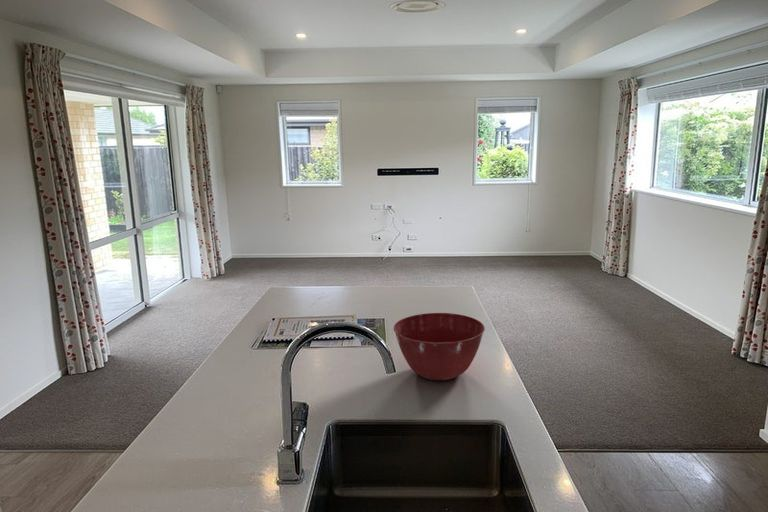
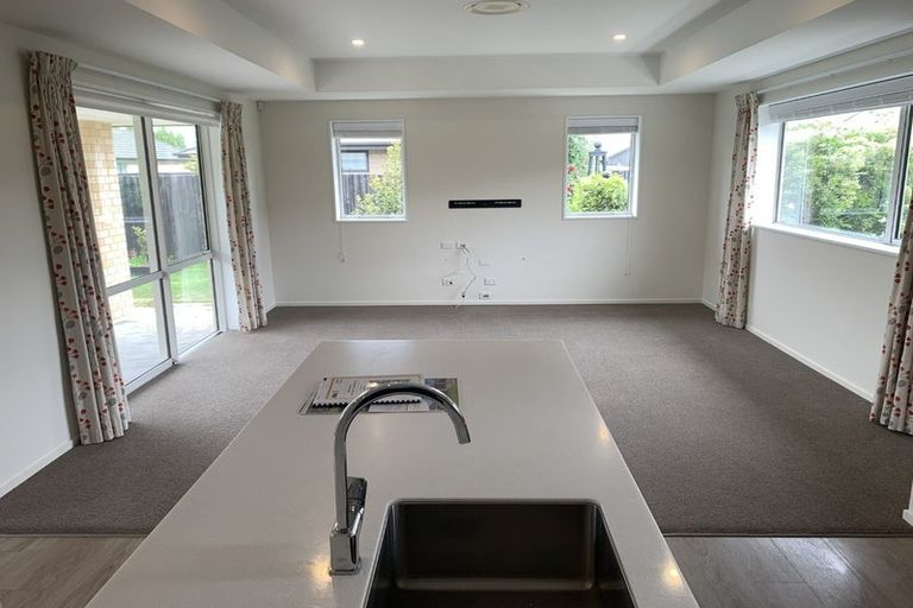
- mixing bowl (438, 349)
